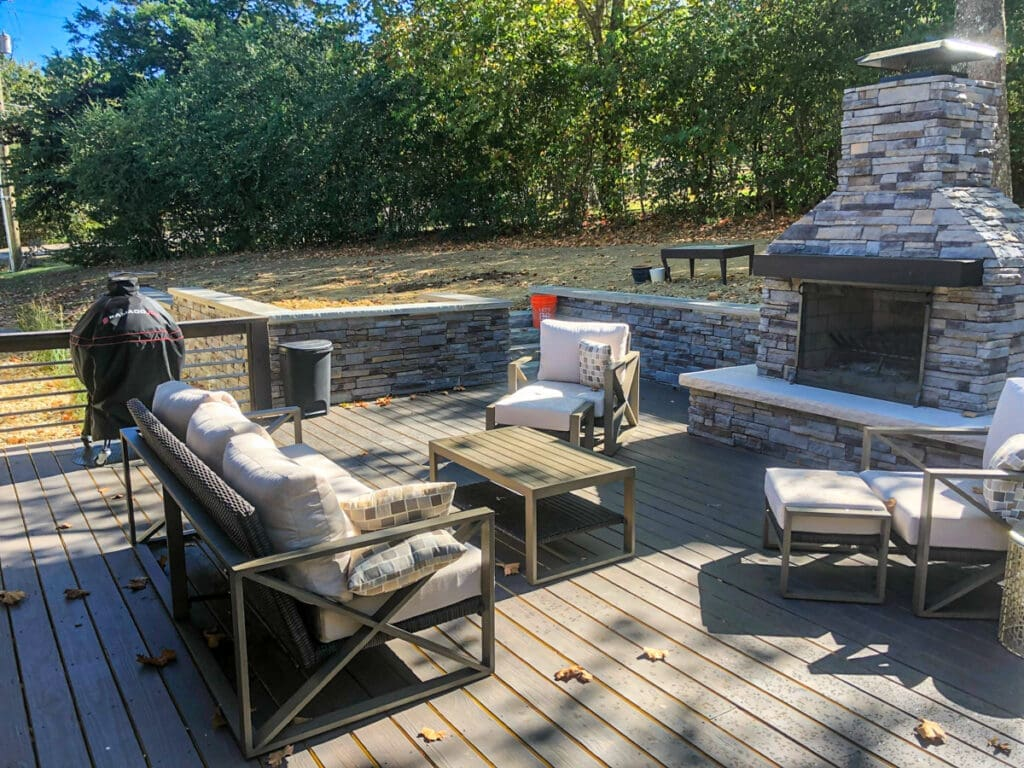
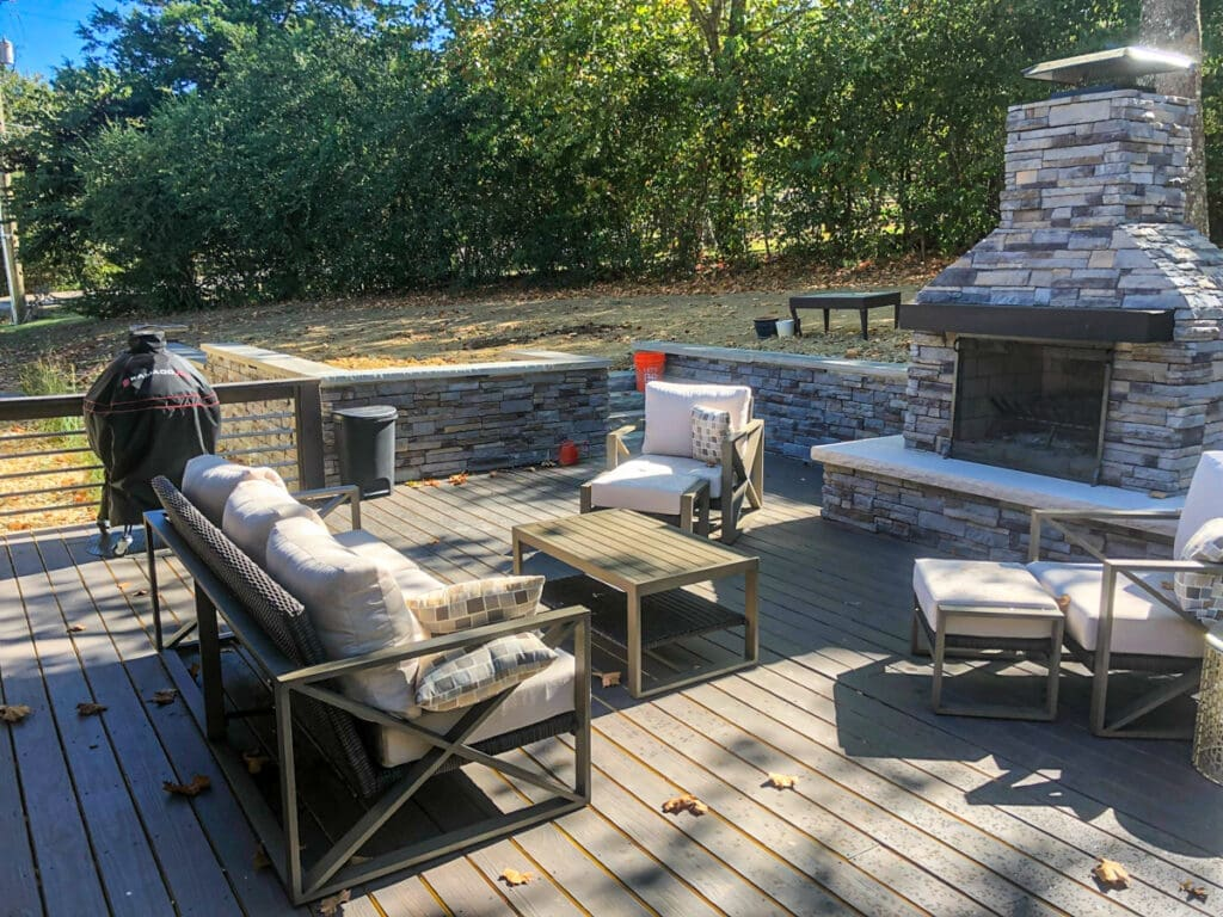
+ watering can (572, 450)
